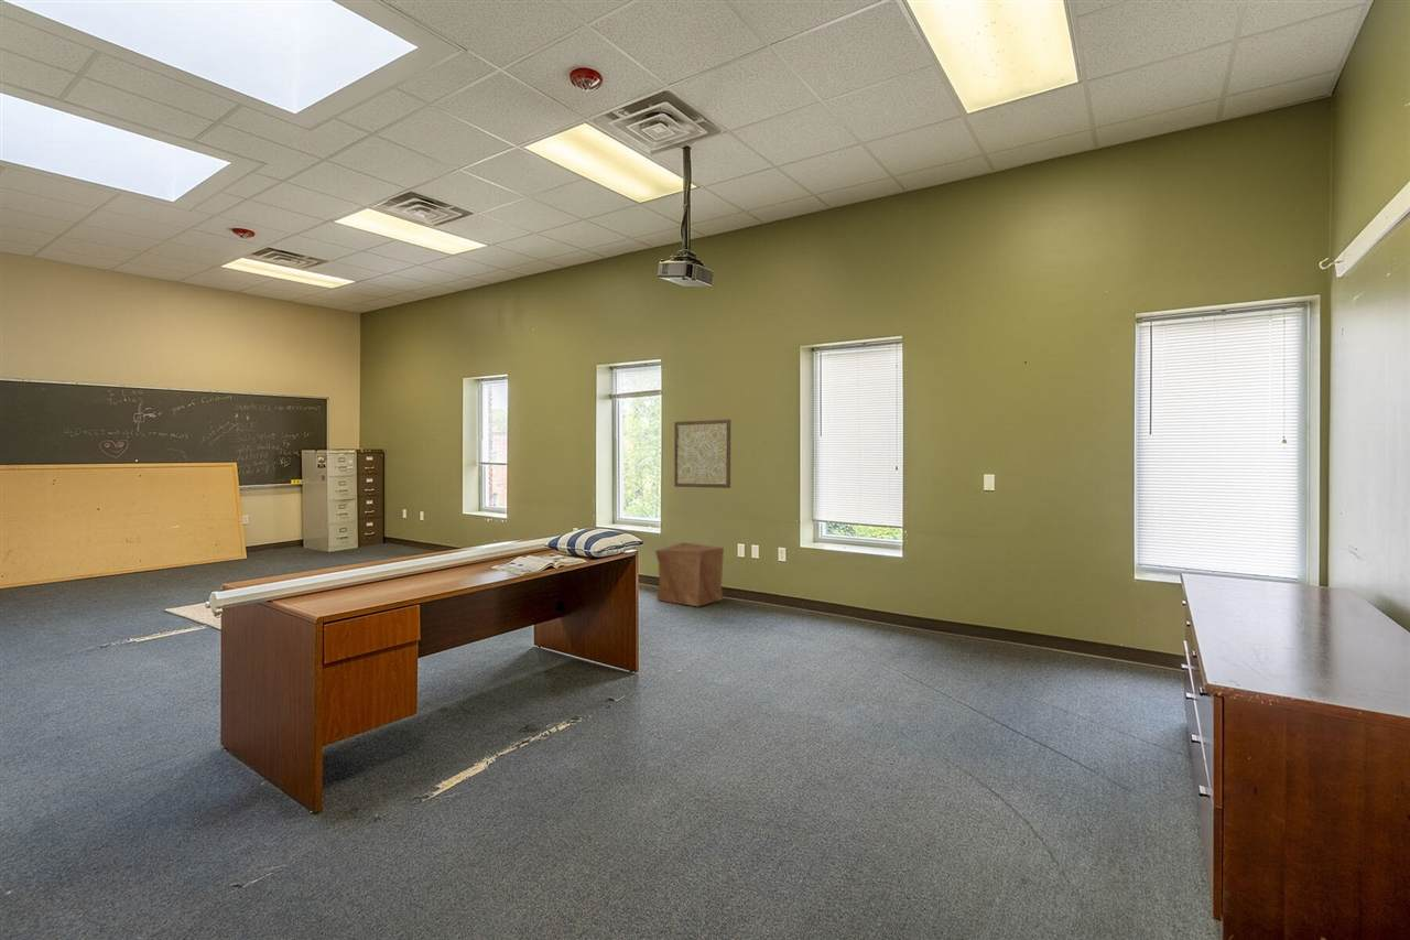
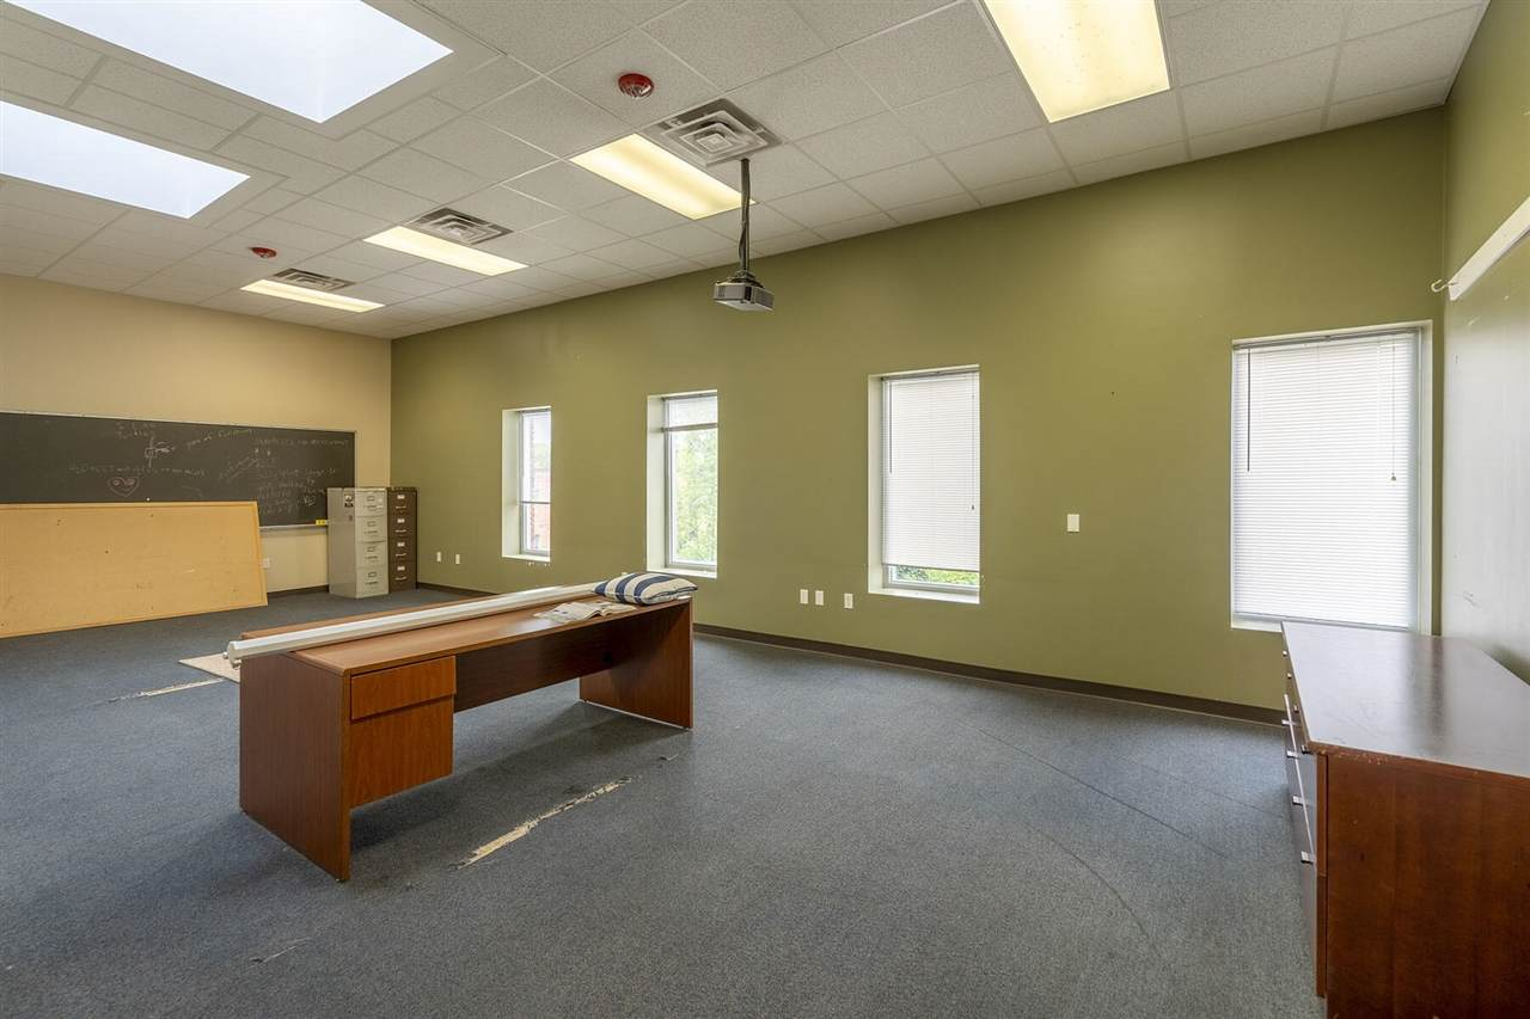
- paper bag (691, 573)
- wall art (704, 453)
